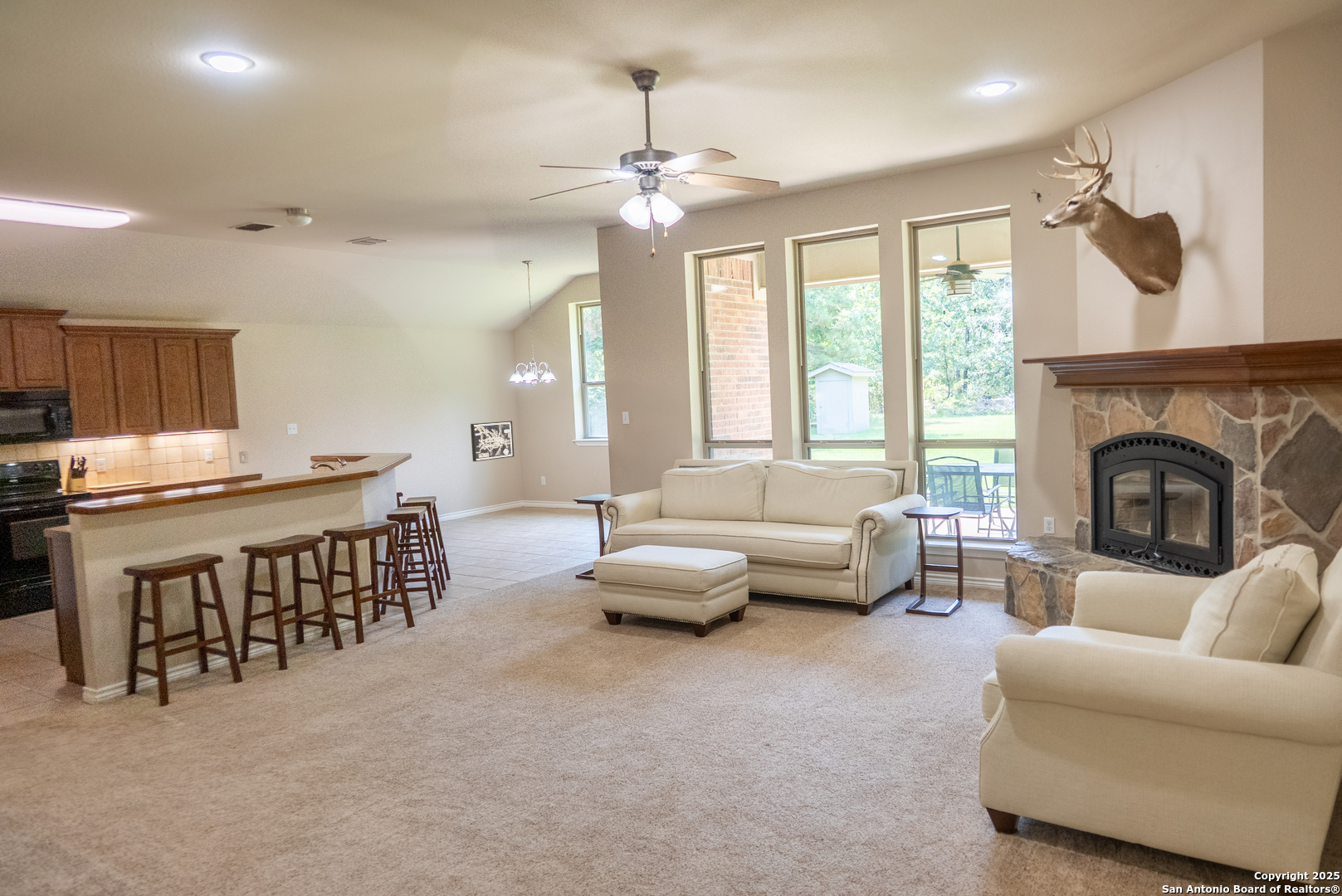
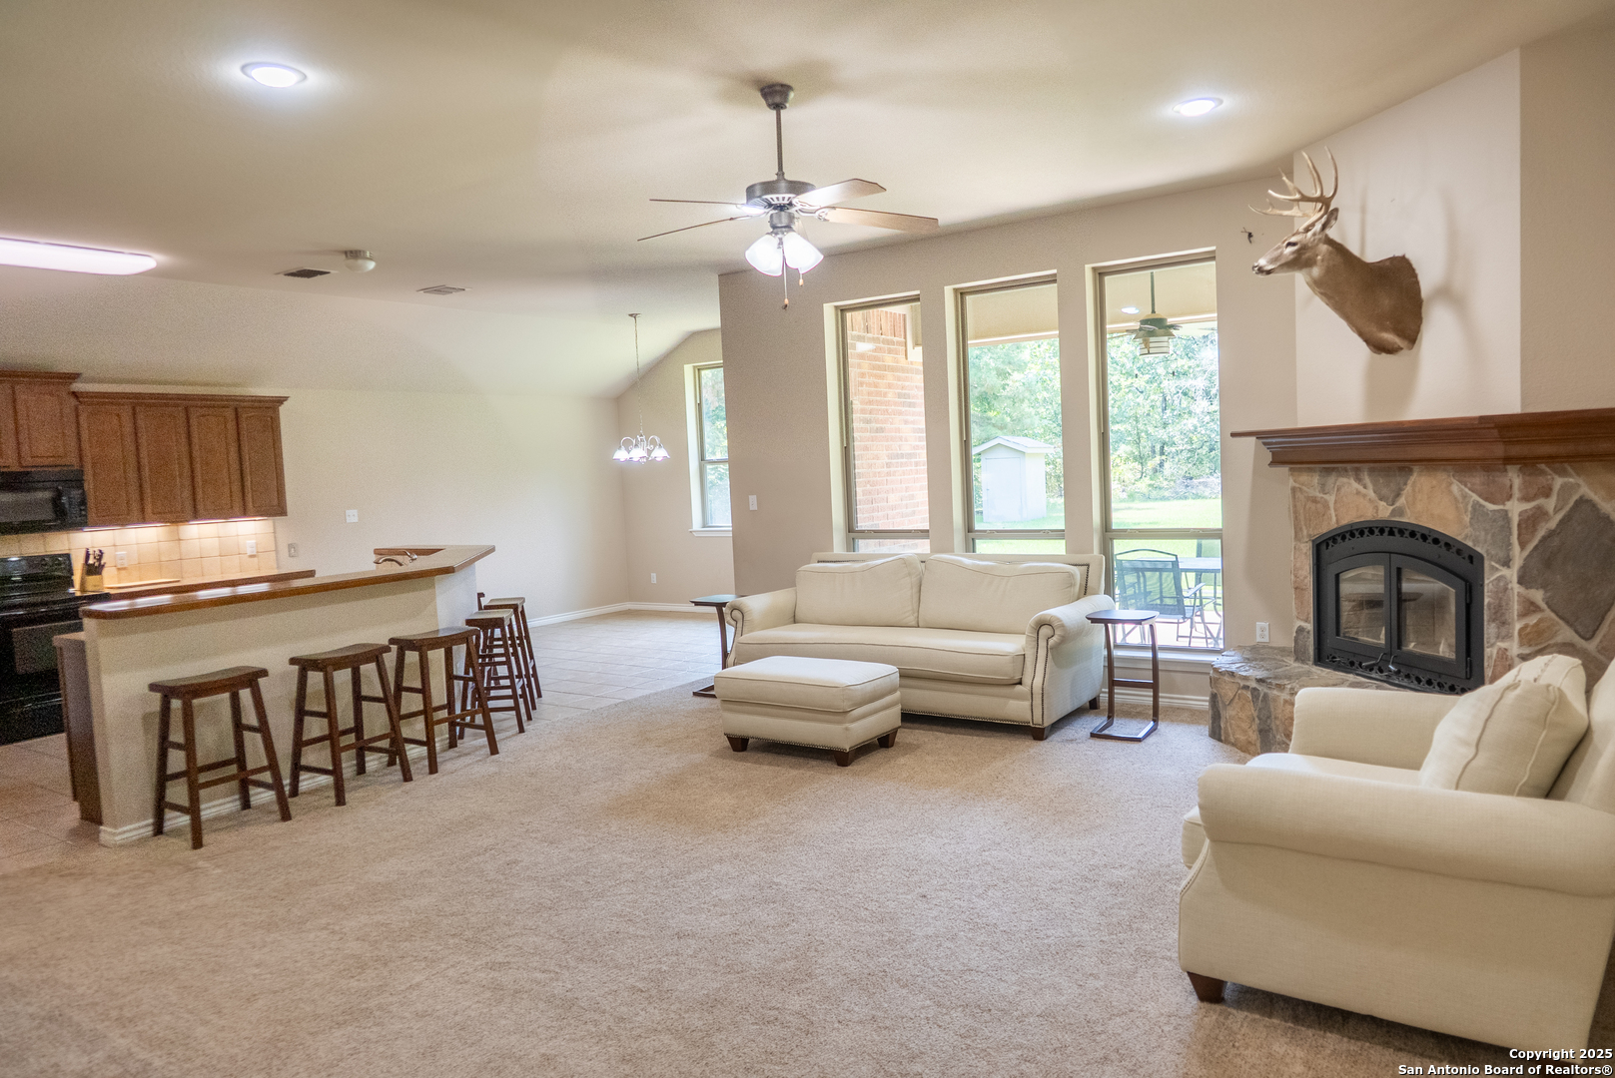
- wall art (492, 441)
